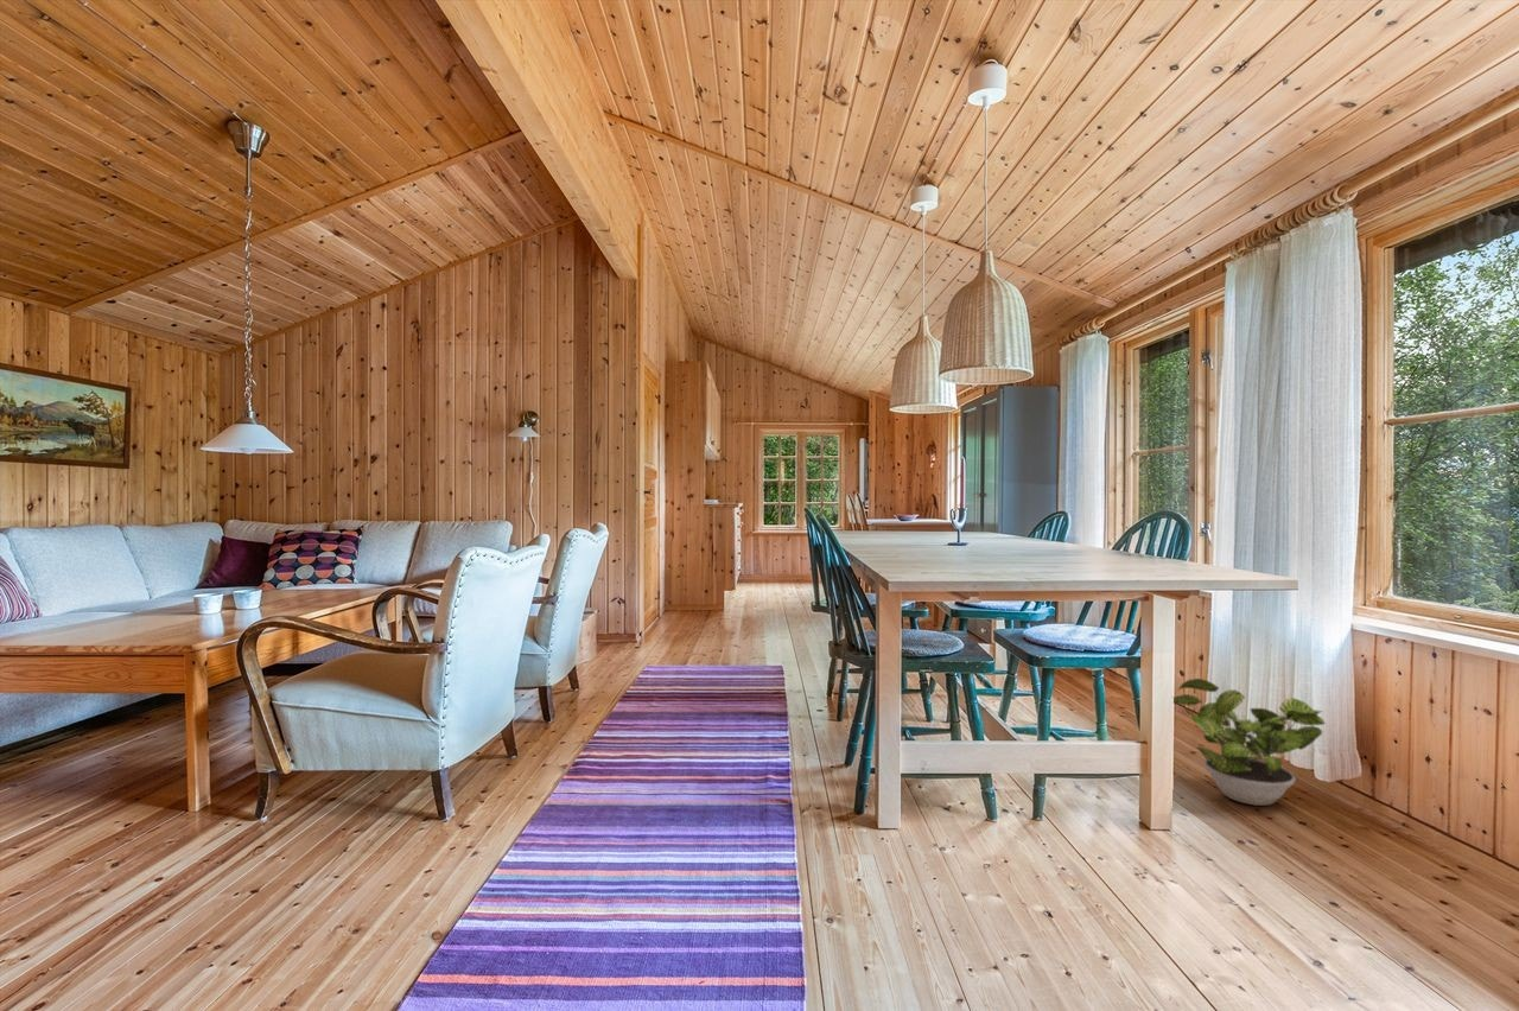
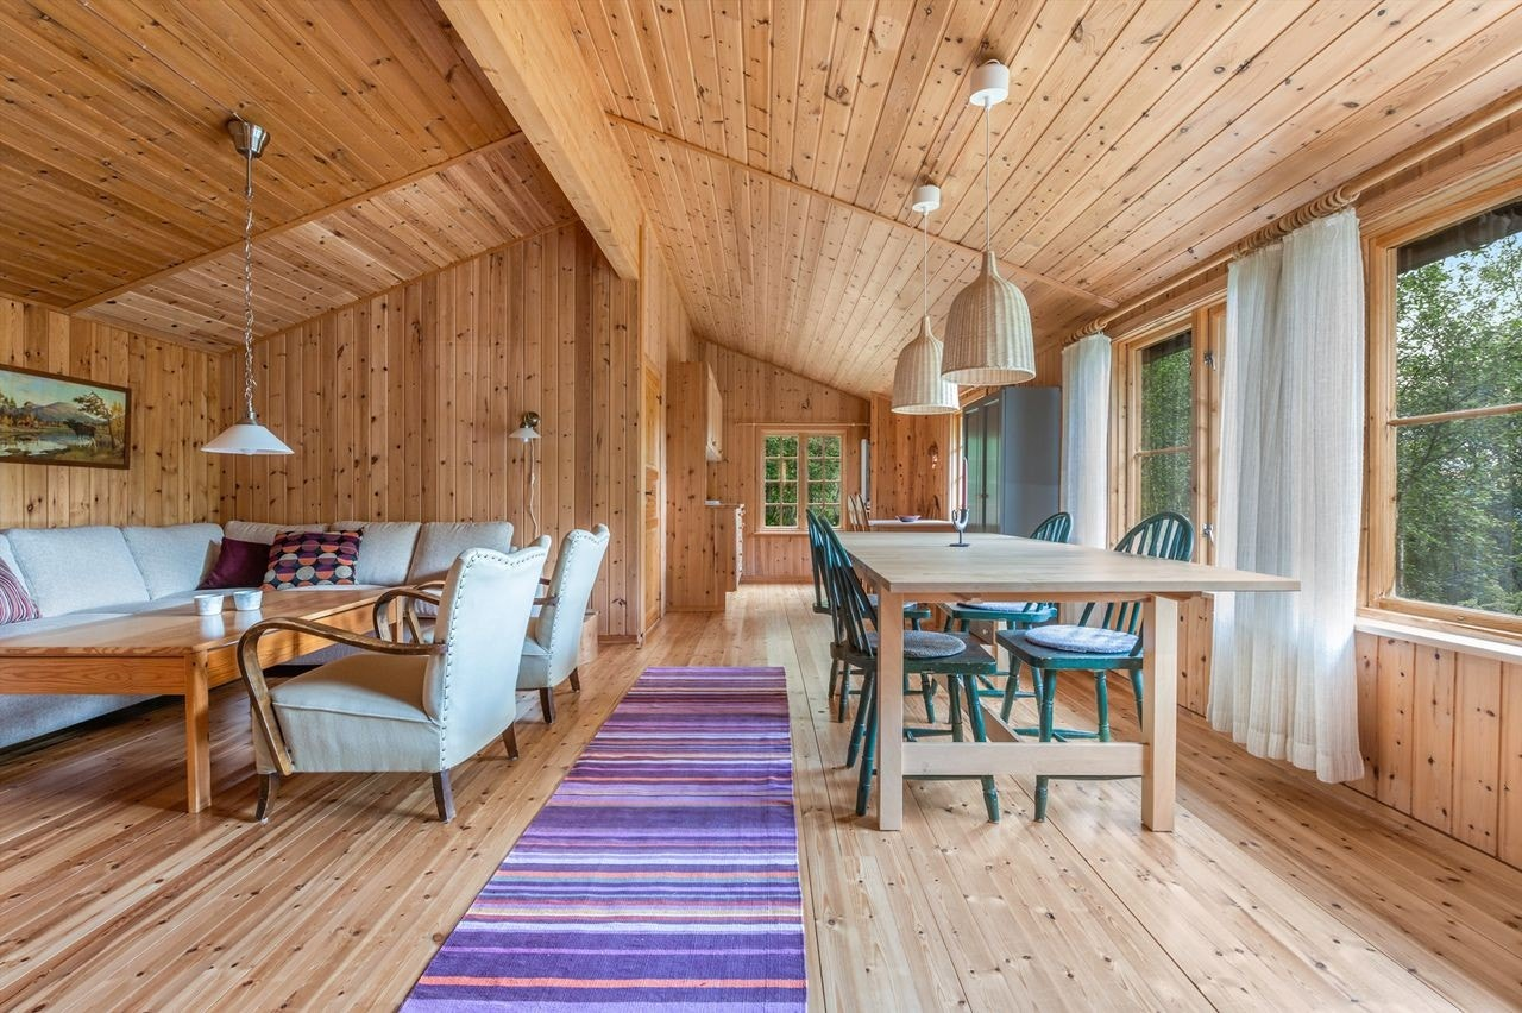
- potted plant (1240, 738)
